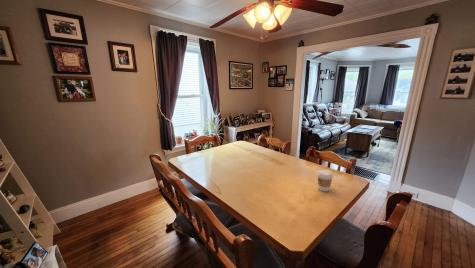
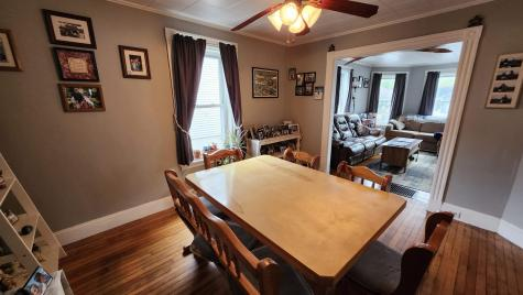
- coffee cup (324, 180)
